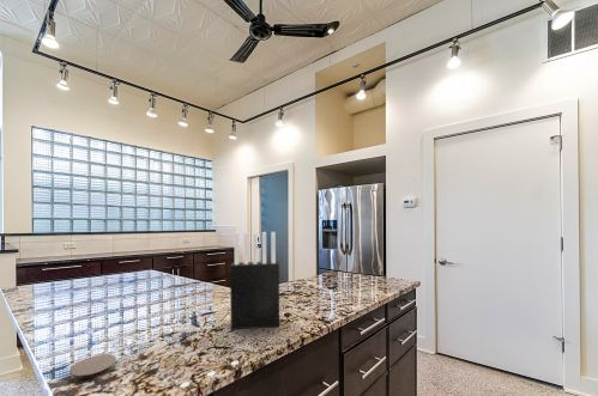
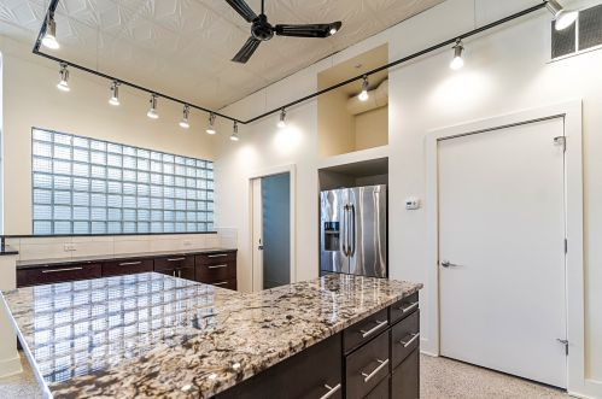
- knife block (255, 276)
- coaster (93, 366)
